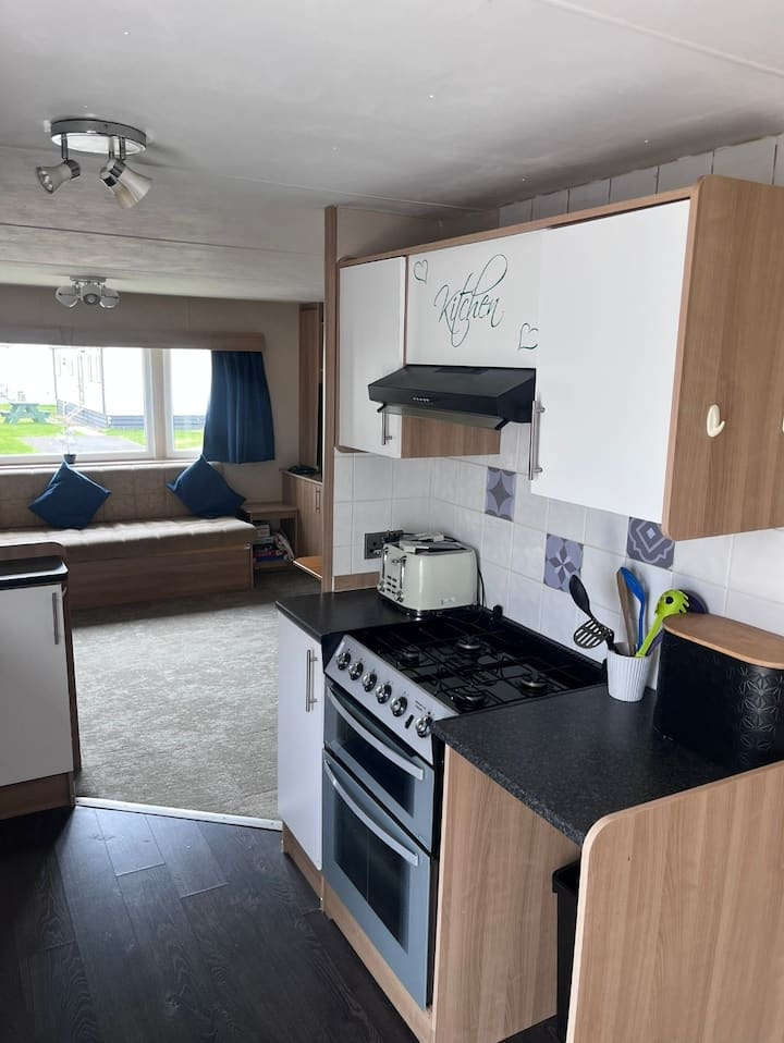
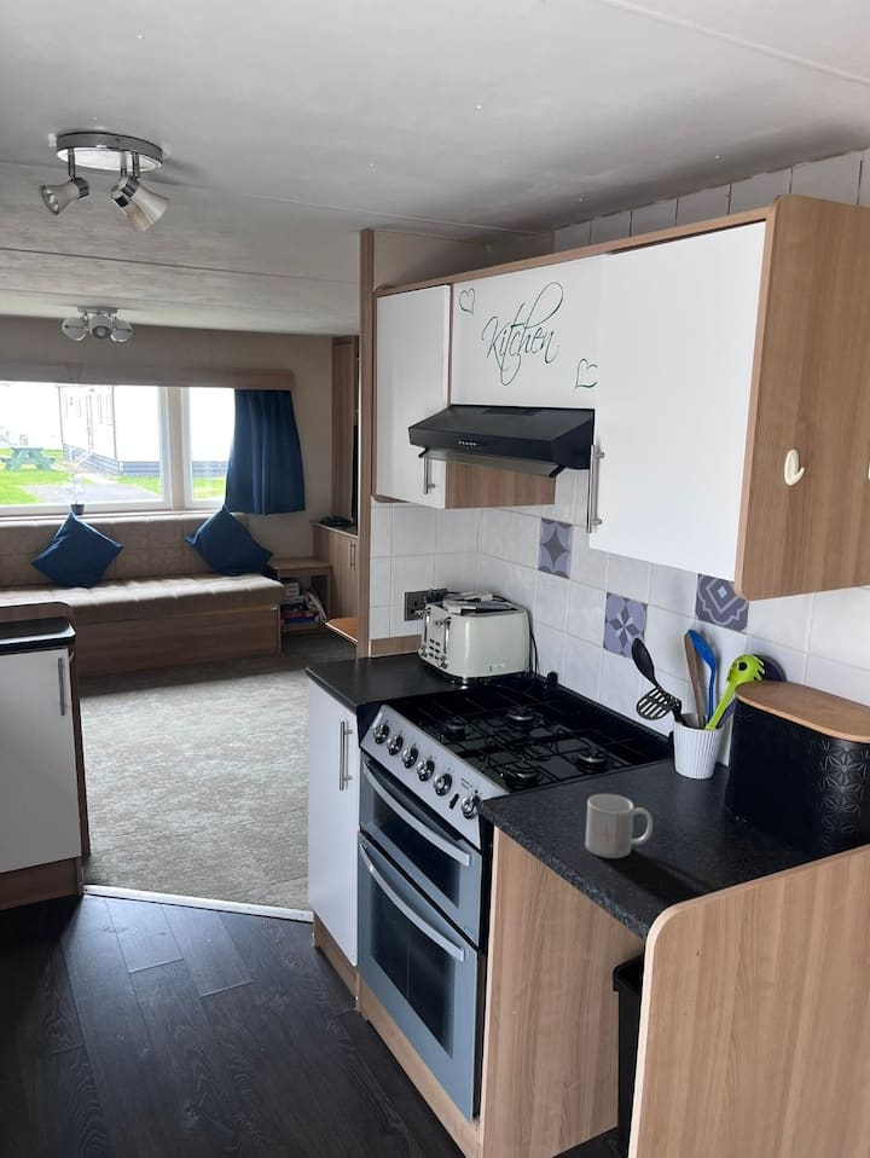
+ mug (619, 824)
